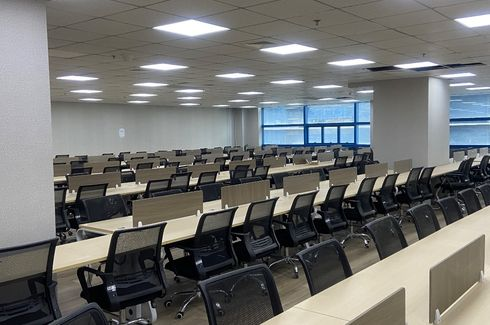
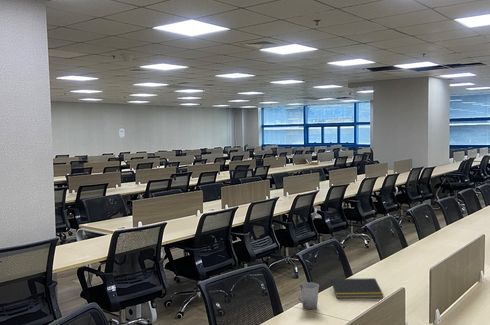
+ notepad (356, 287)
+ cup (307, 296)
